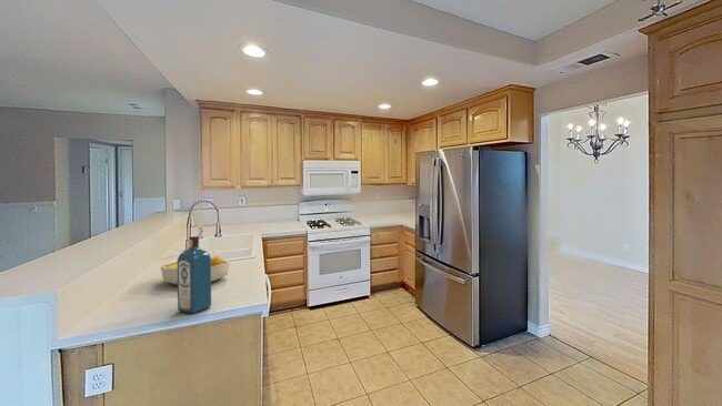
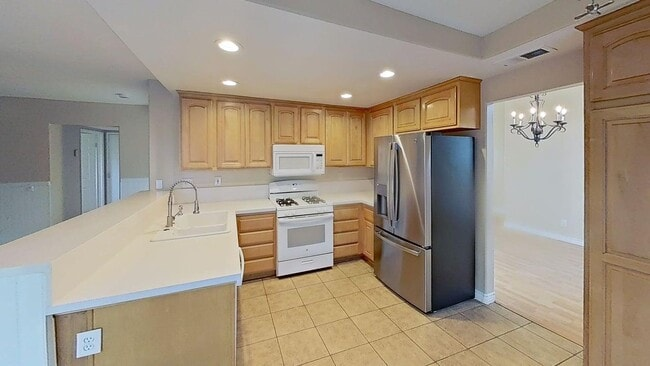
- fruit bowl (211, 268)
- liquor (194, 273)
